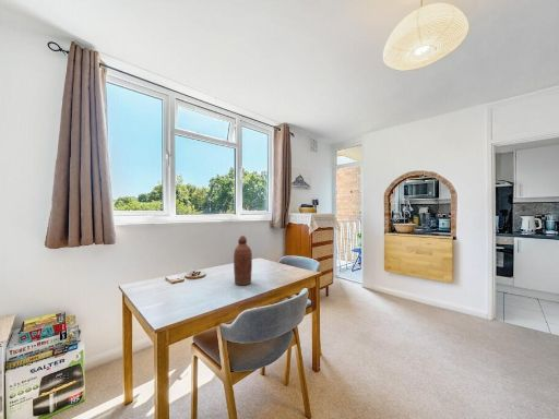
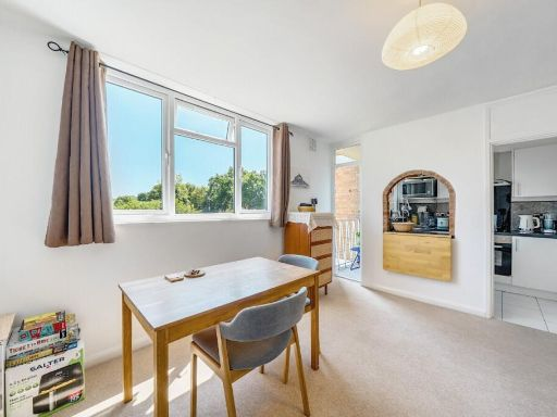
- bottle (242, 259)
